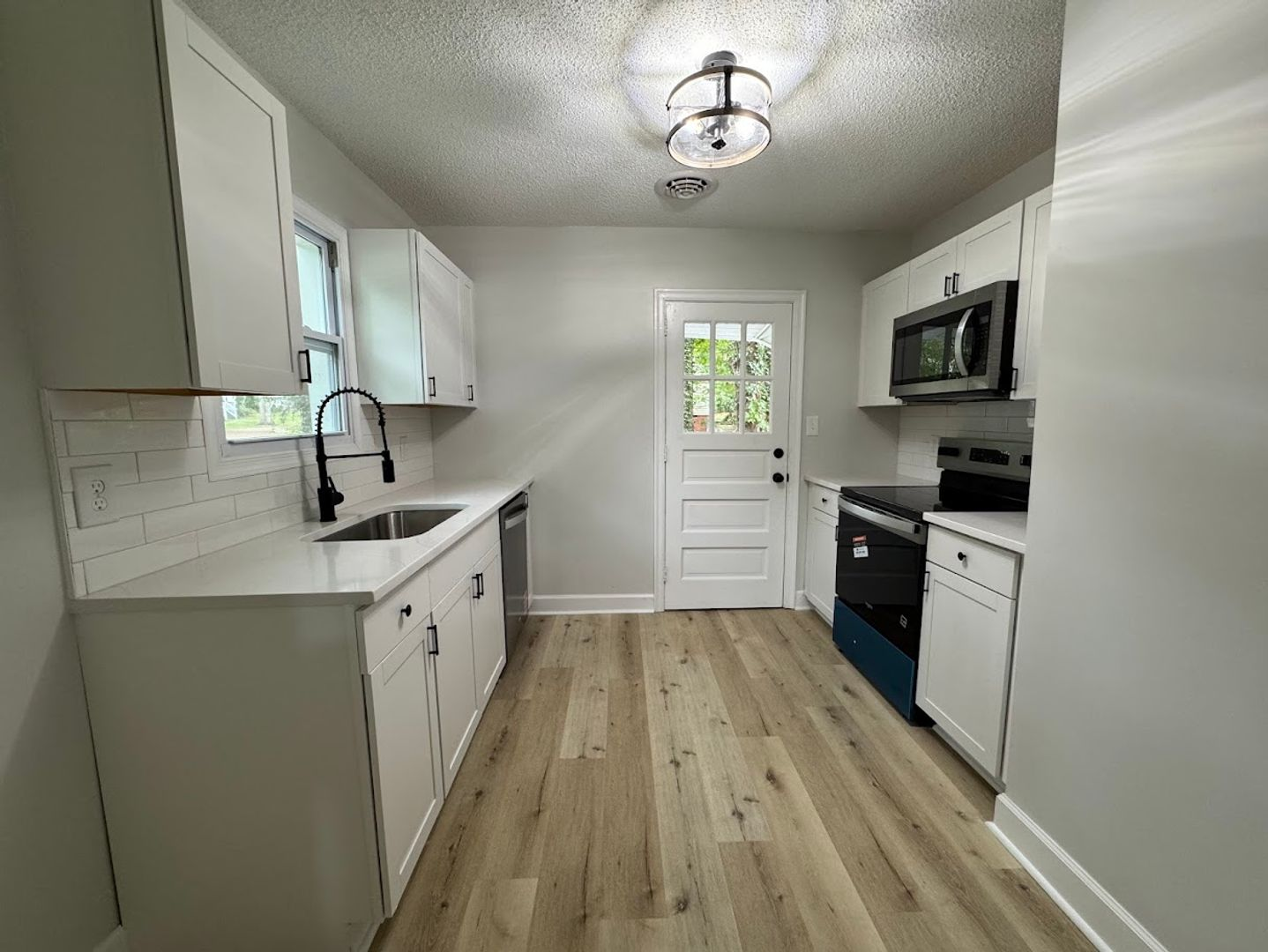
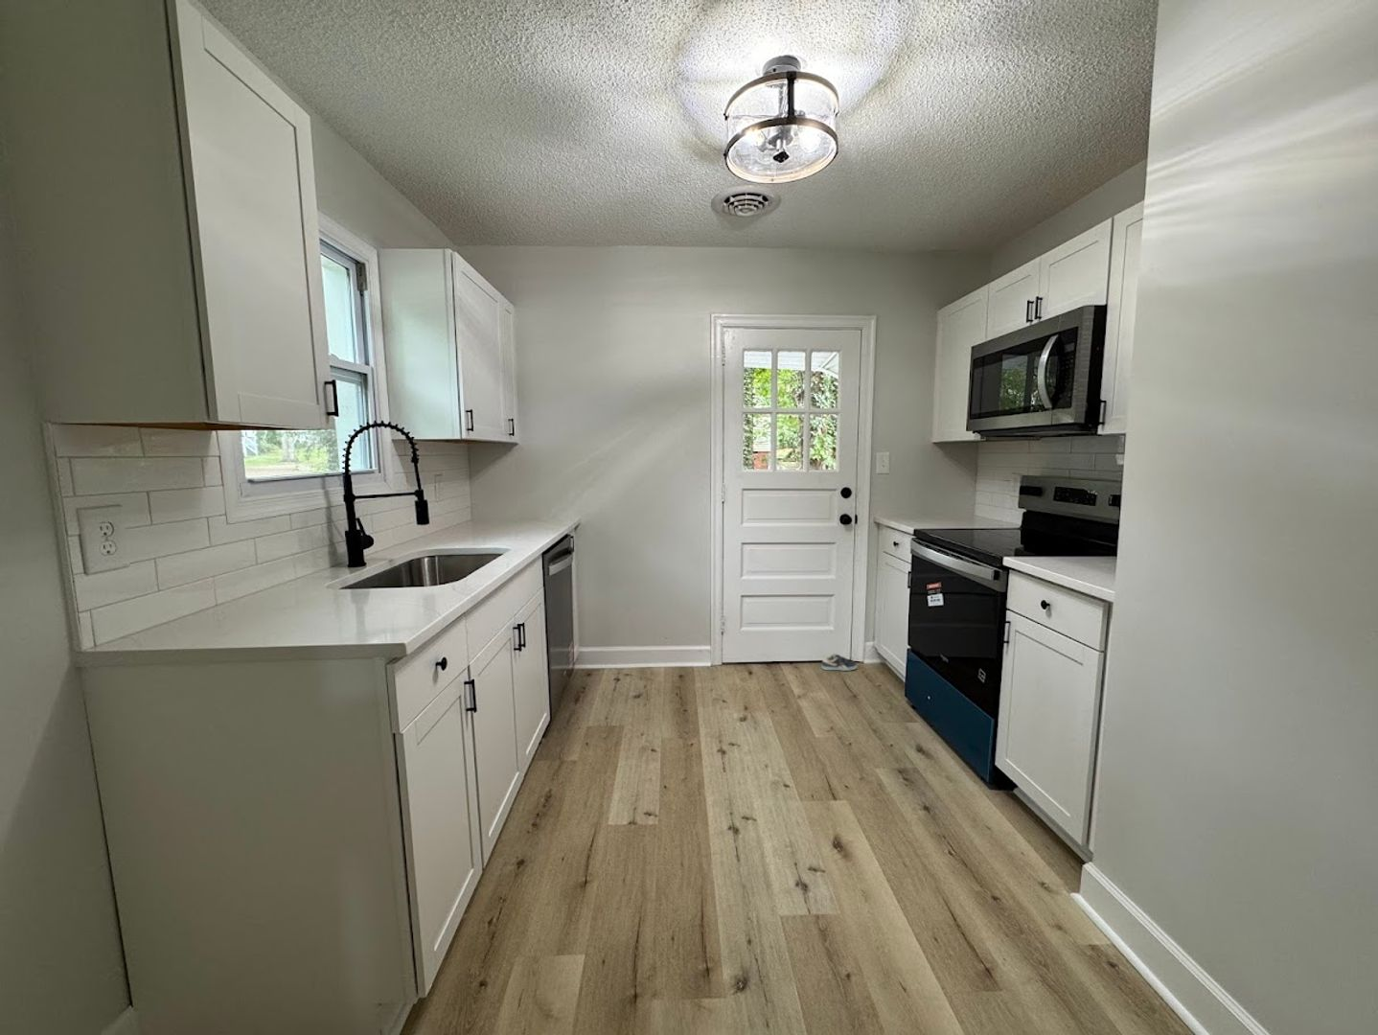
+ sneaker (839, 661)
